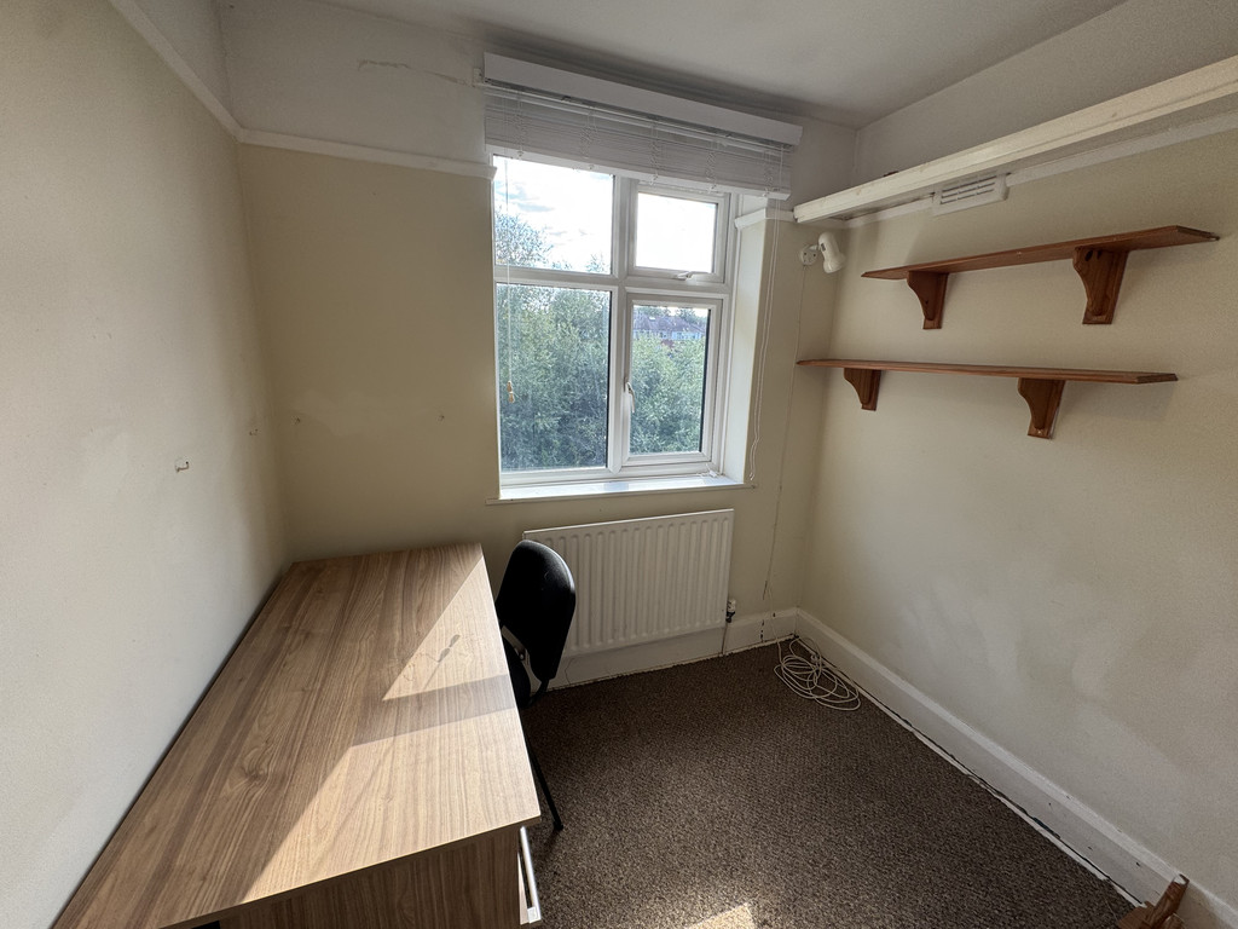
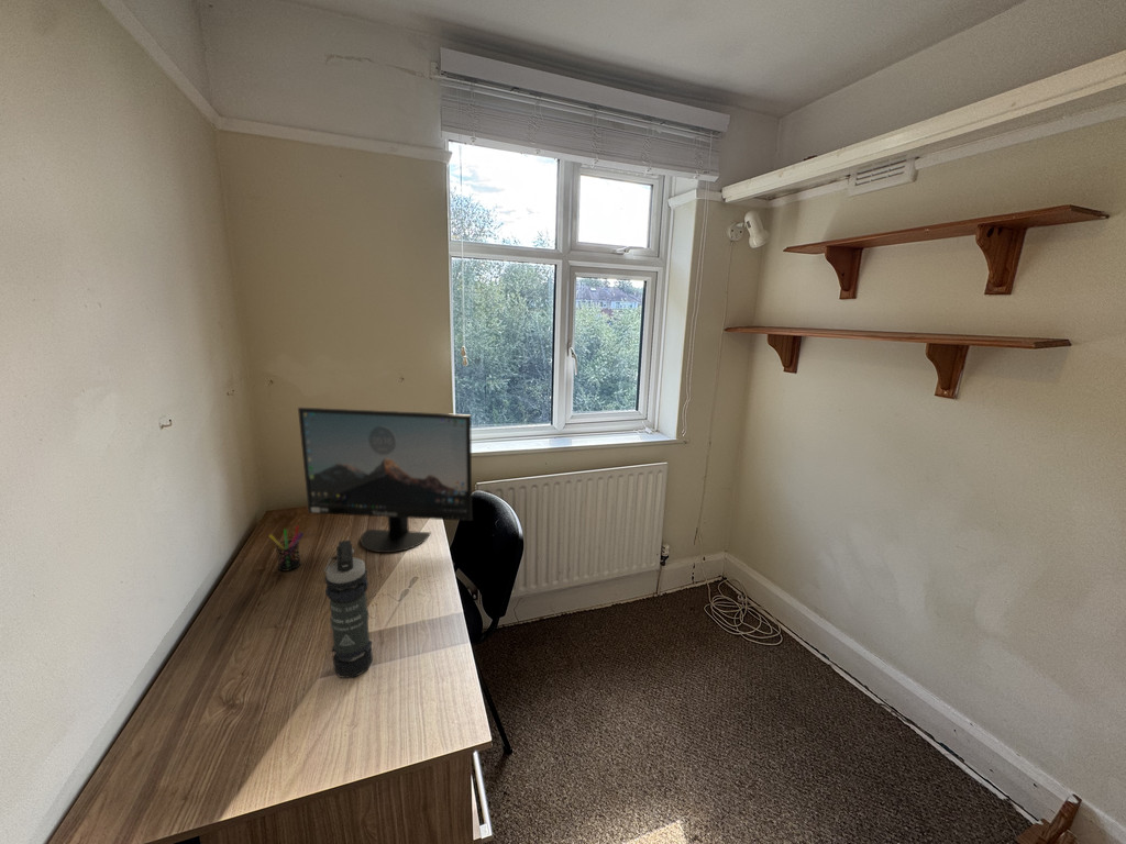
+ pen holder (288, 545)
+ monitor (389, 478)
+ smoke grenade (349, 607)
